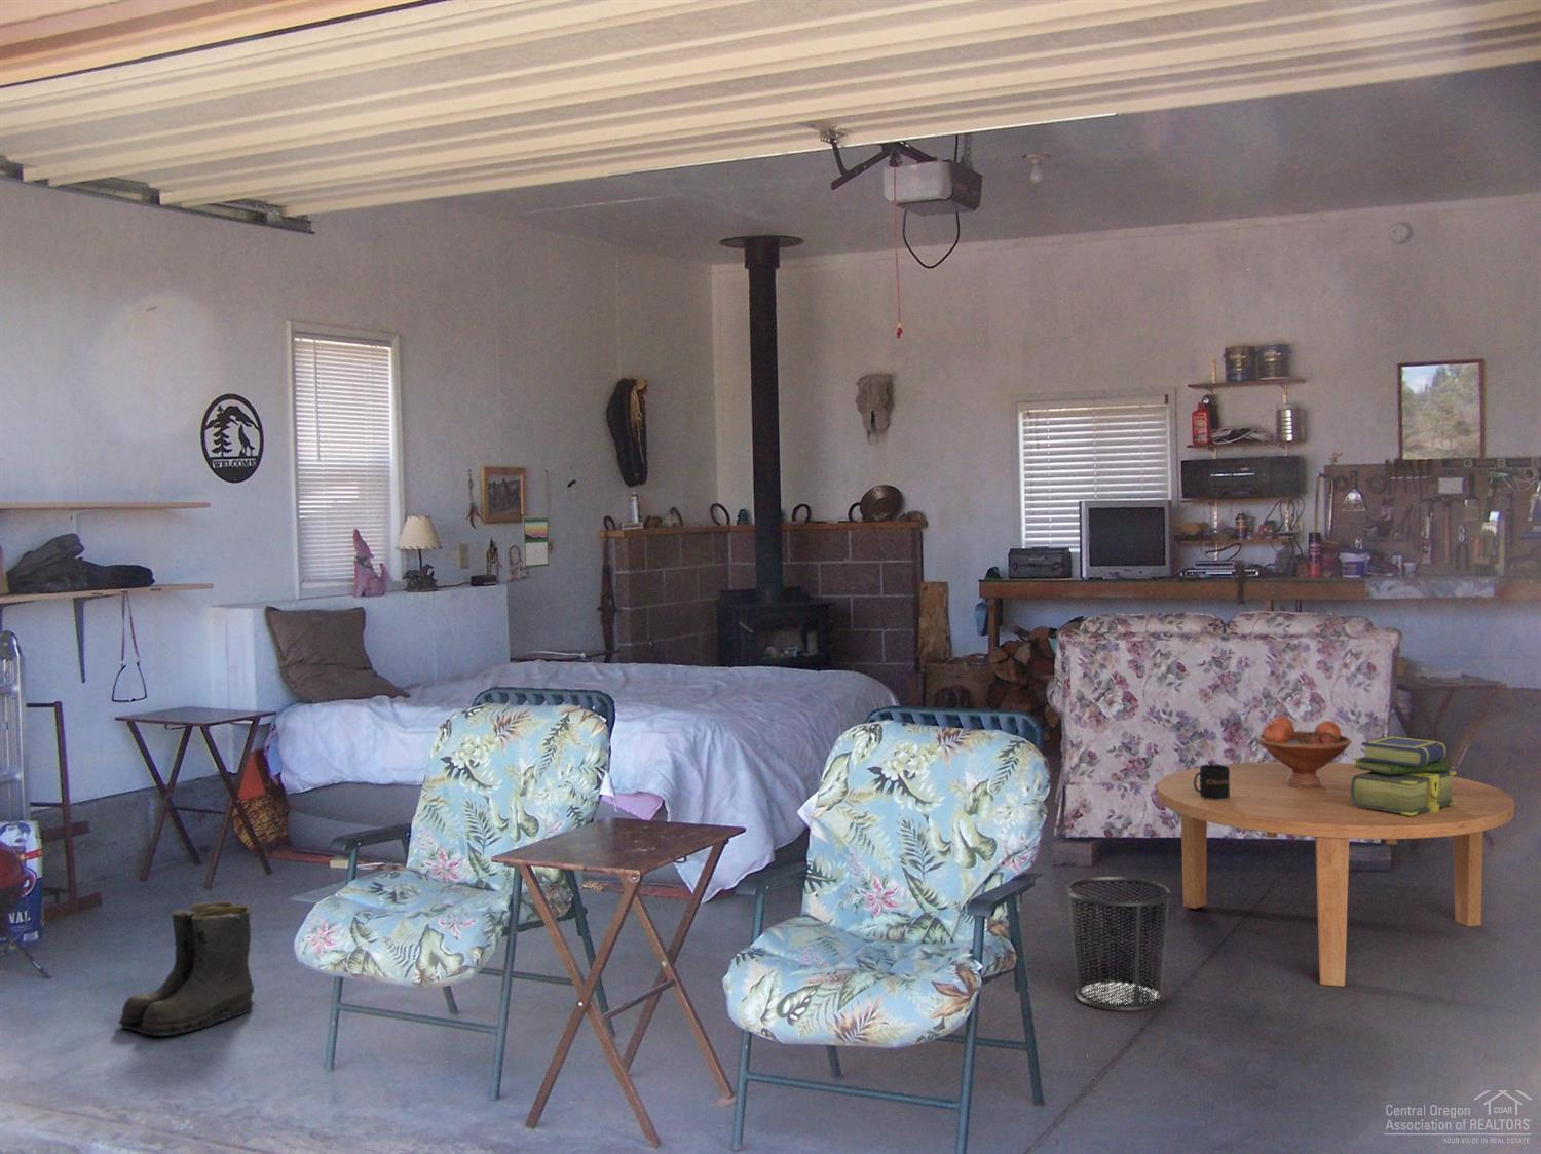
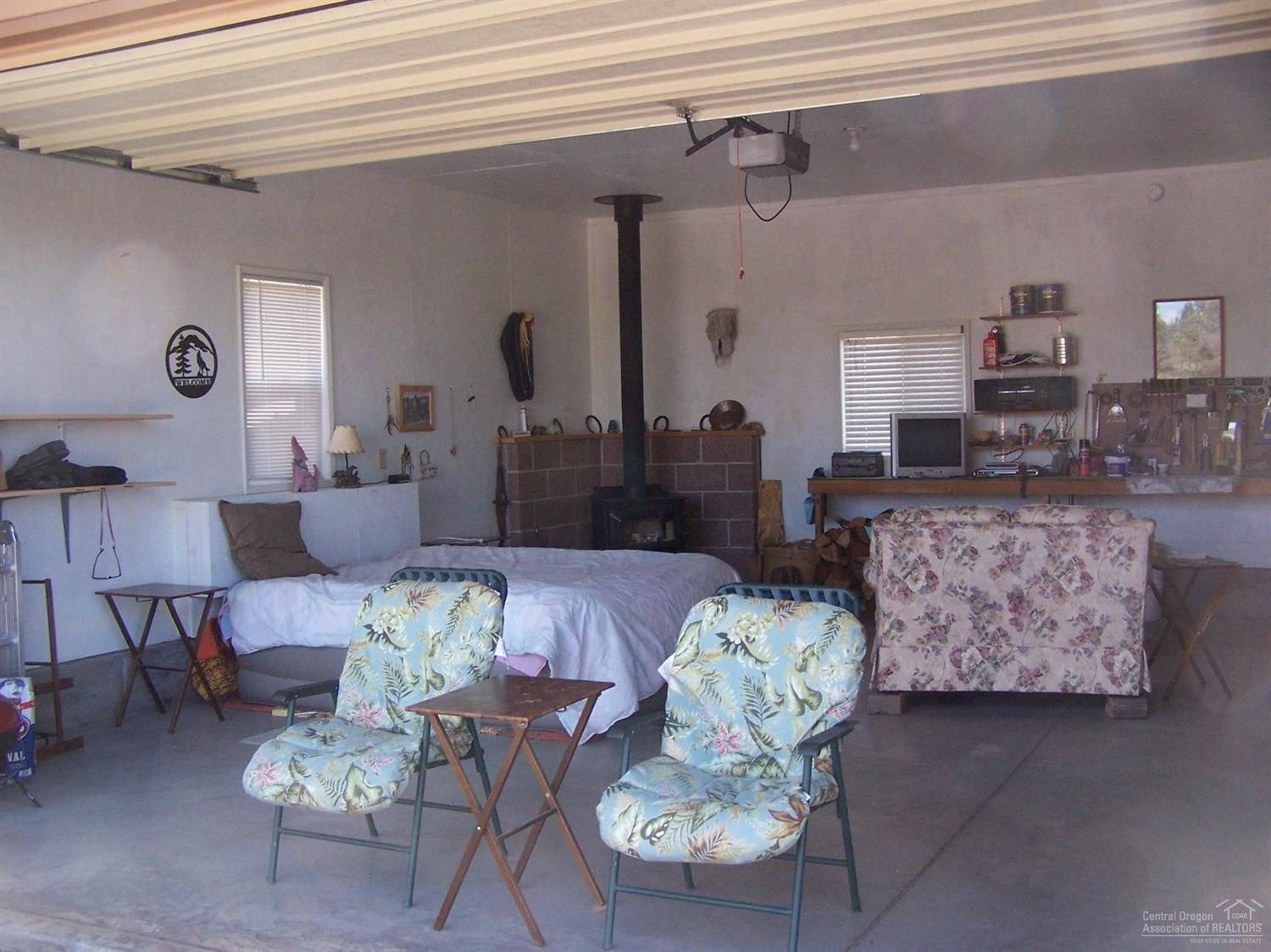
- coffee table (1329, 862)
- stack of books (1403, 772)
- calendar (535, 541)
- waste bin (1119, 943)
- fruit bowl (1303, 752)
- mug (1210, 782)
- boots (187, 965)
